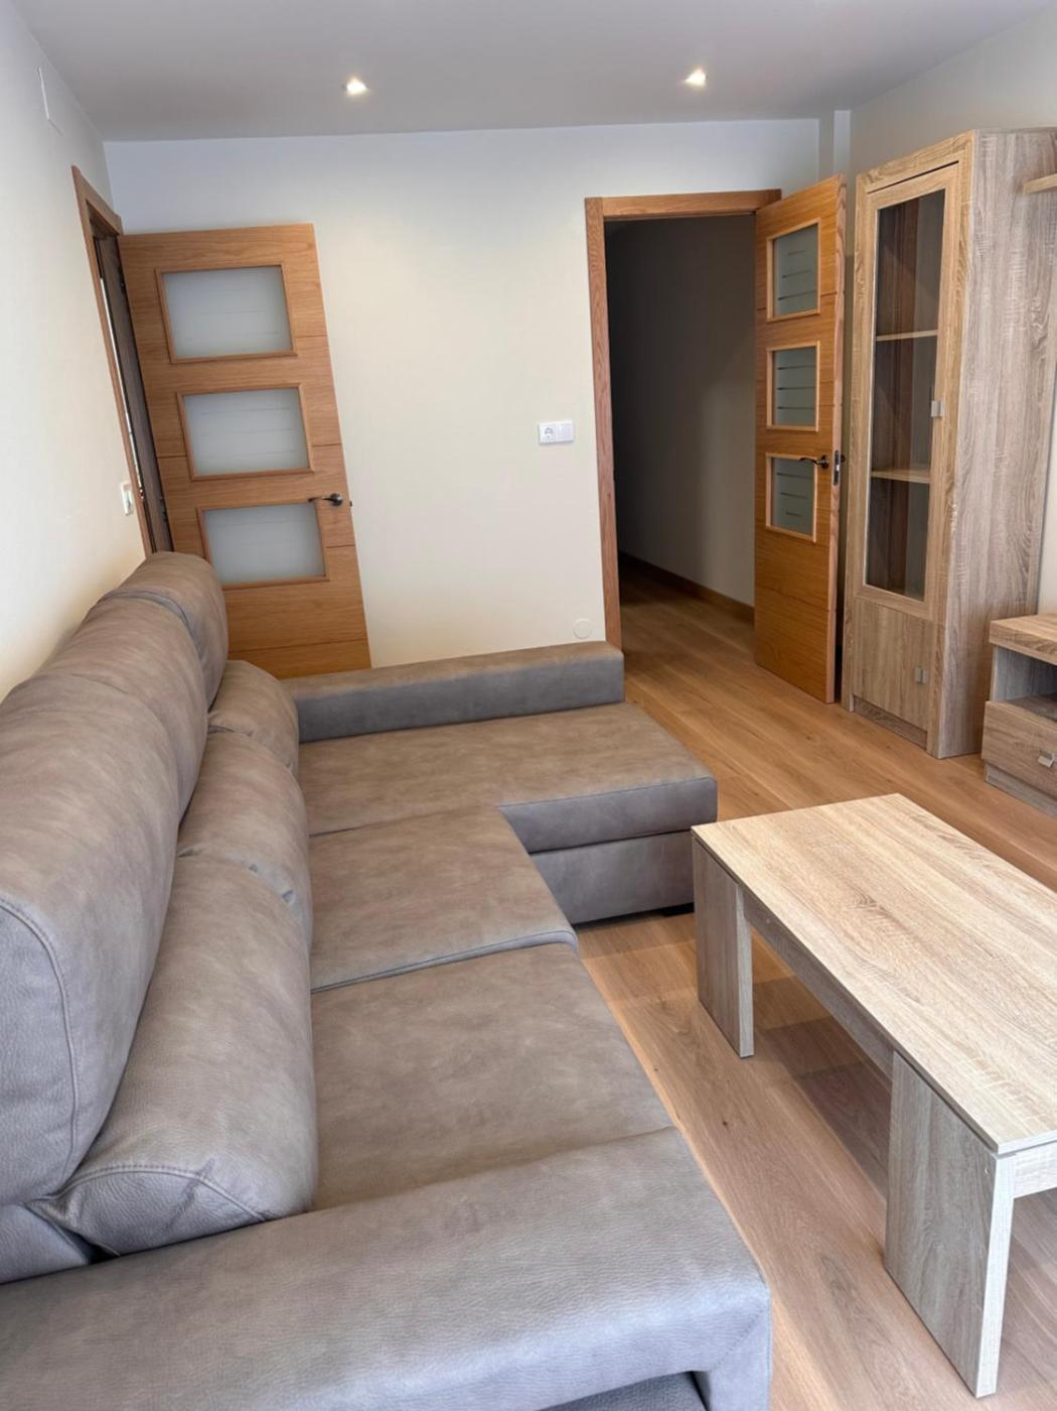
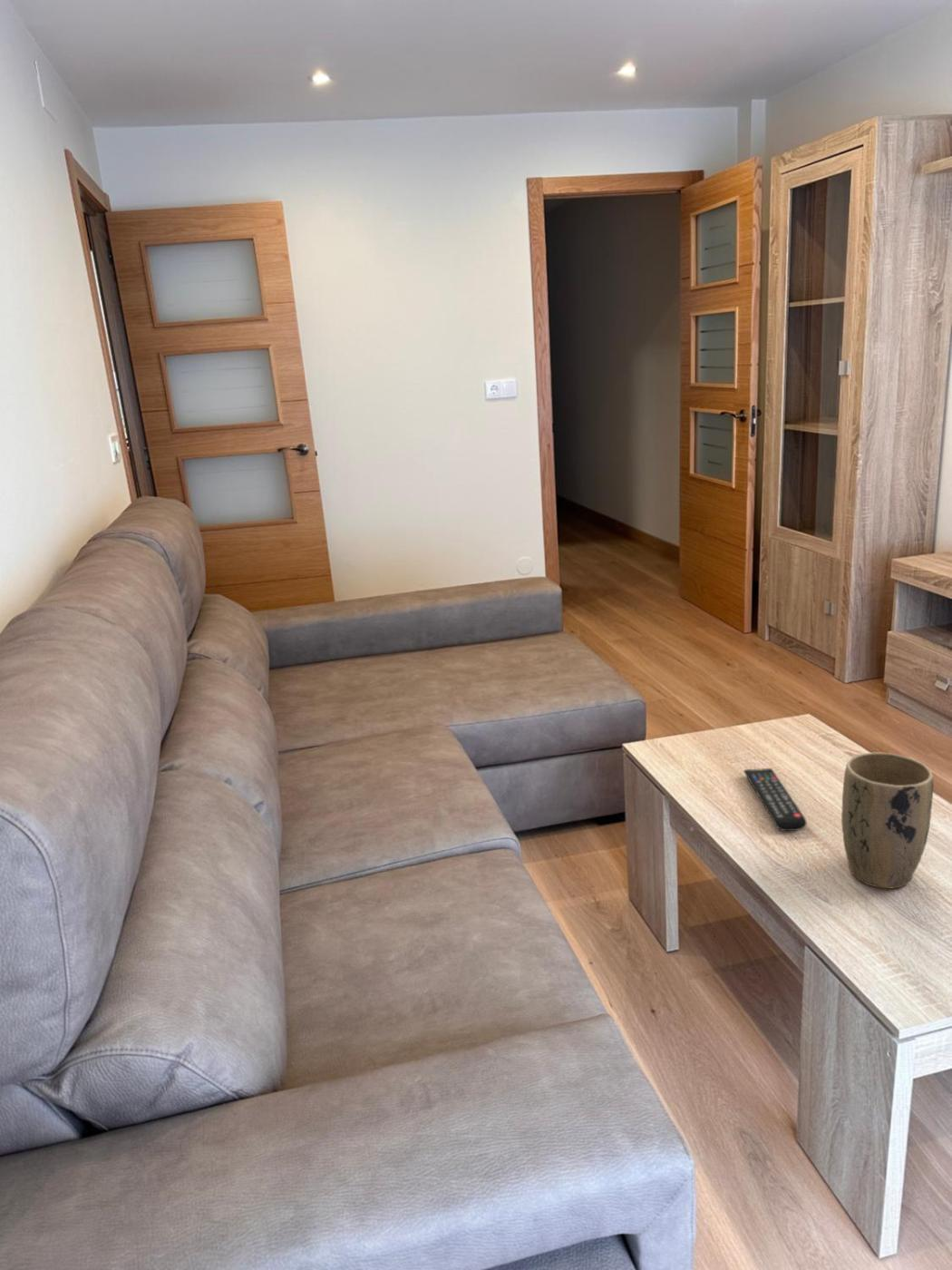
+ plant pot (884, 822)
+ remote control (772, 796)
